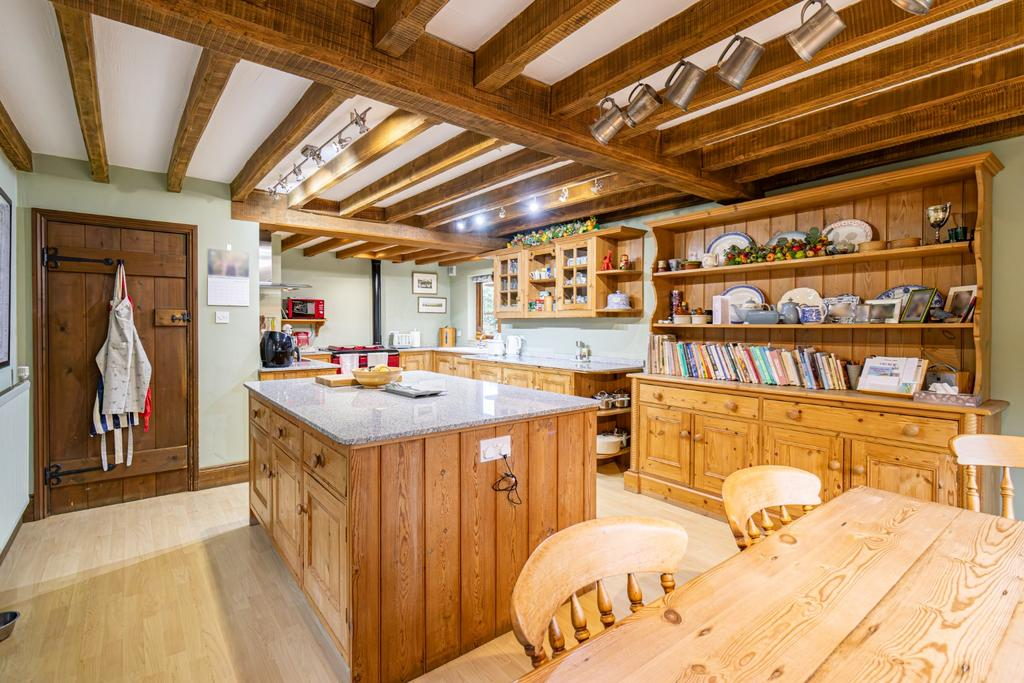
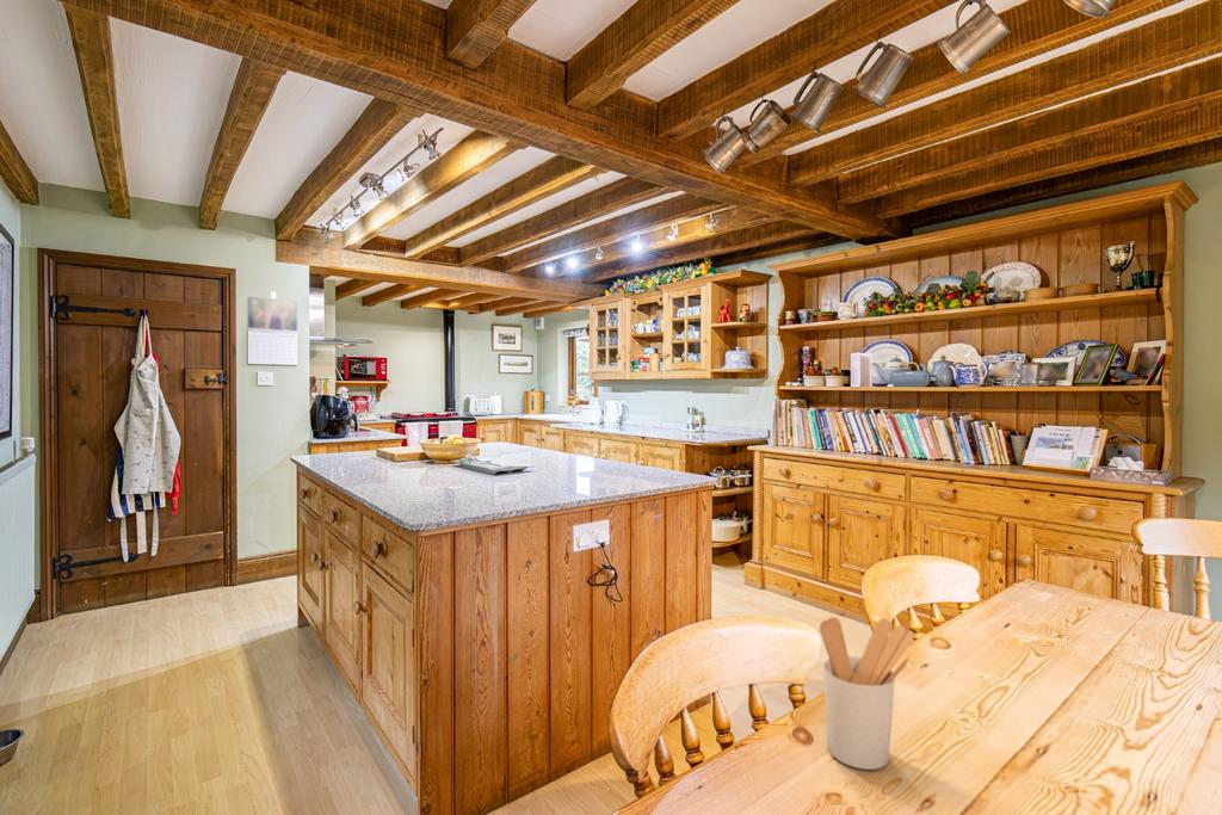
+ utensil holder (869, 686)
